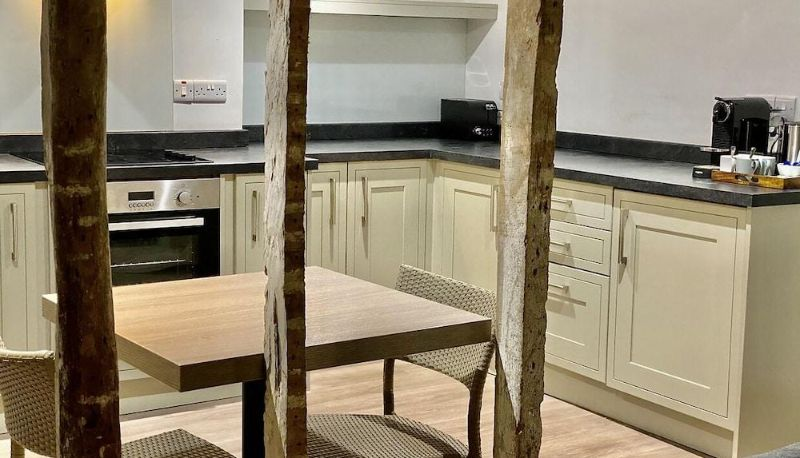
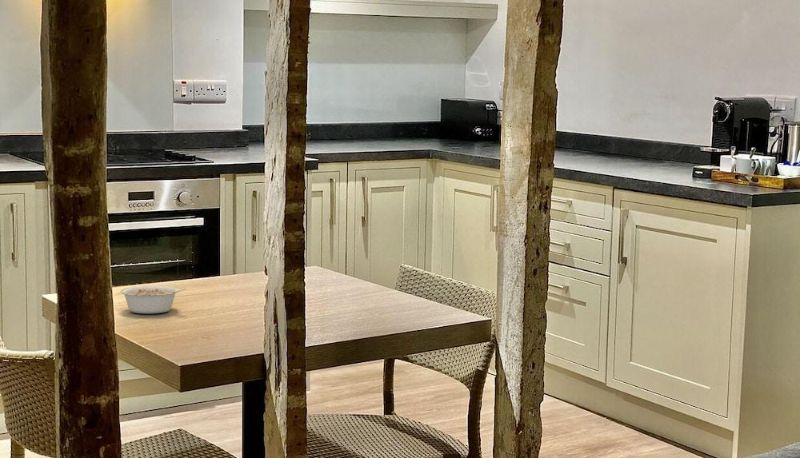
+ legume (152, 298)
